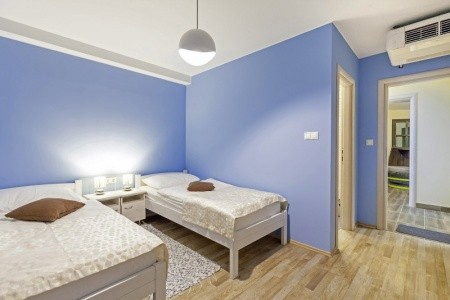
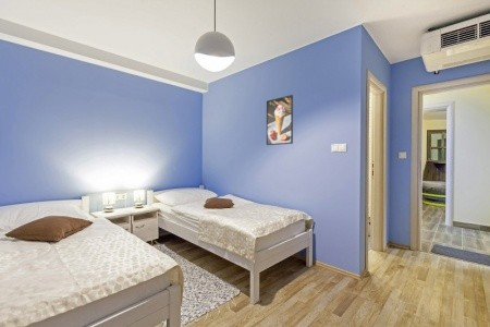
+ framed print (279, 121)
